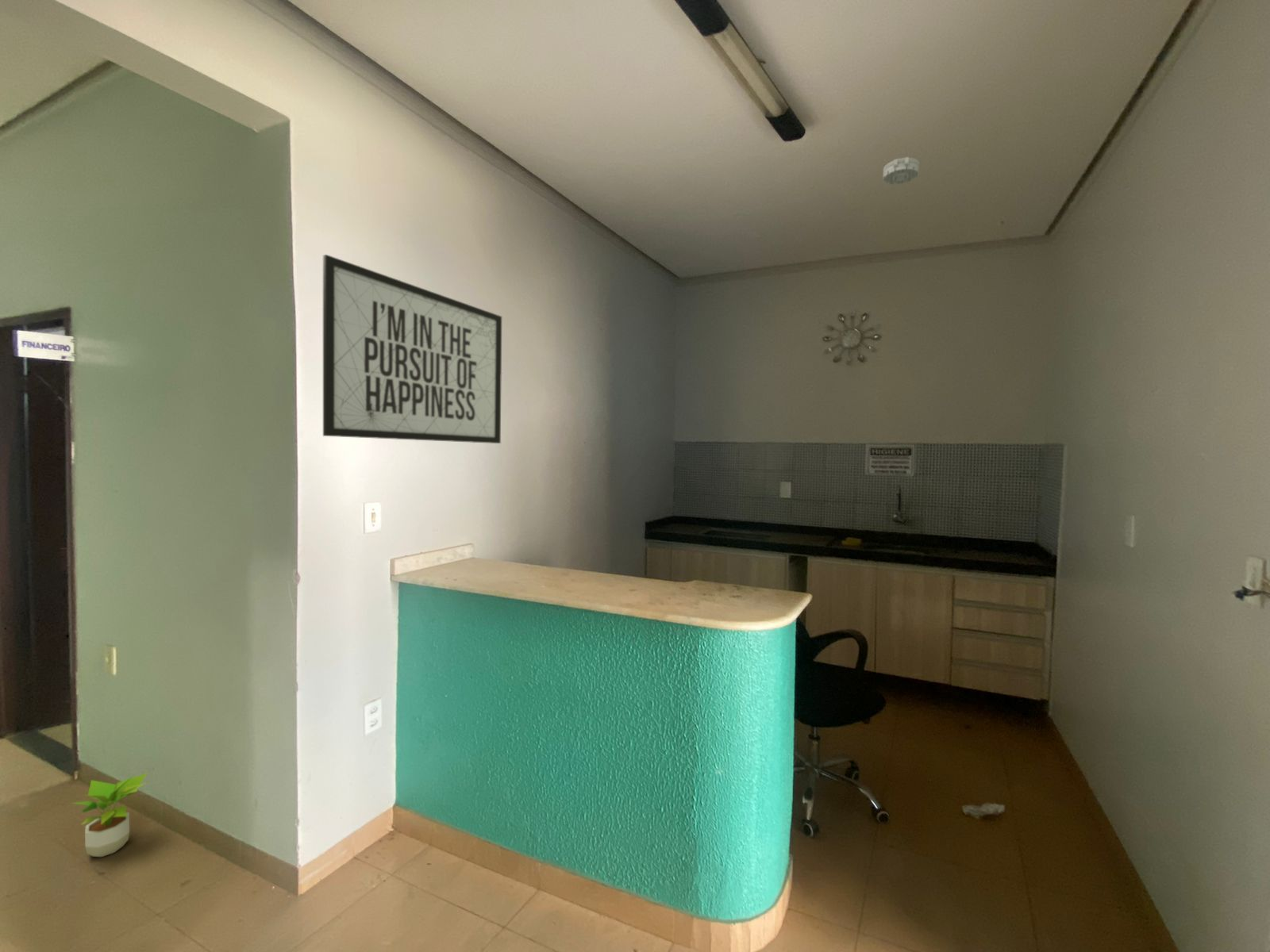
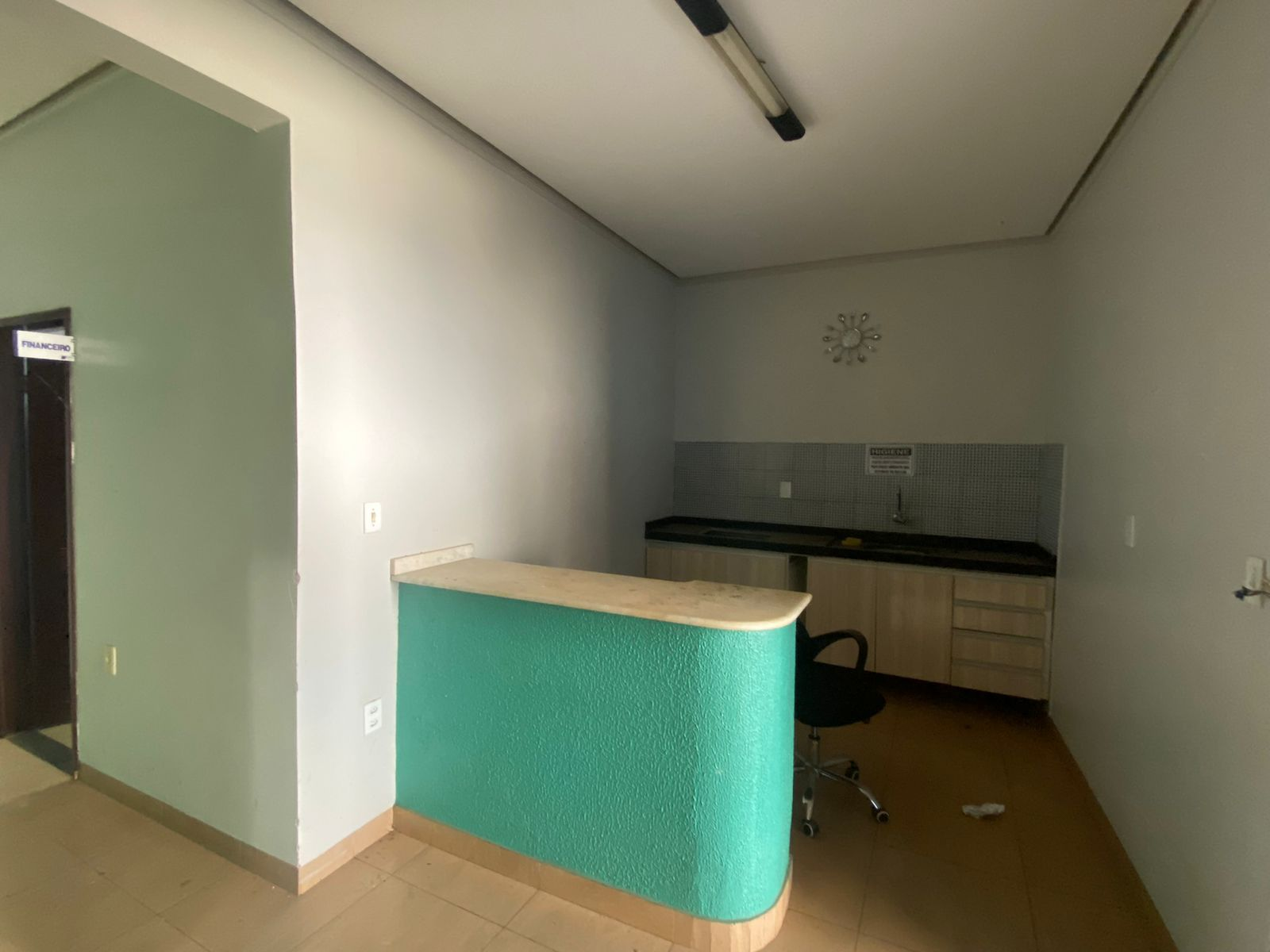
- potted plant (115, 810)
- mirror (427, 366)
- smoke detector (900, 171)
